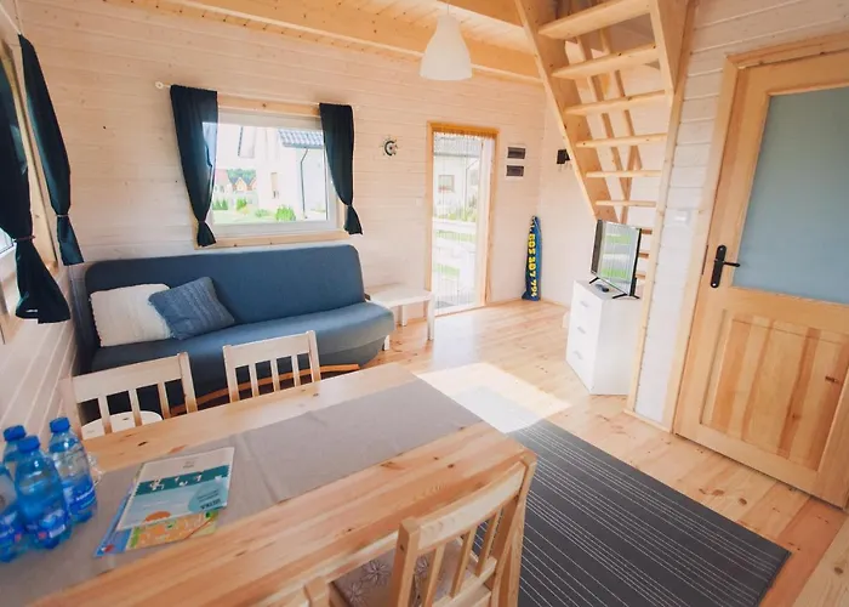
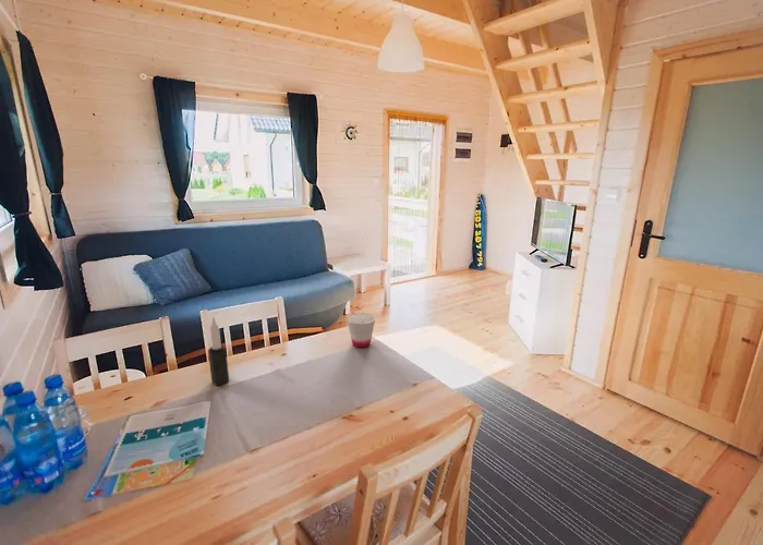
+ cup (361, 330)
+ candle (217, 350)
